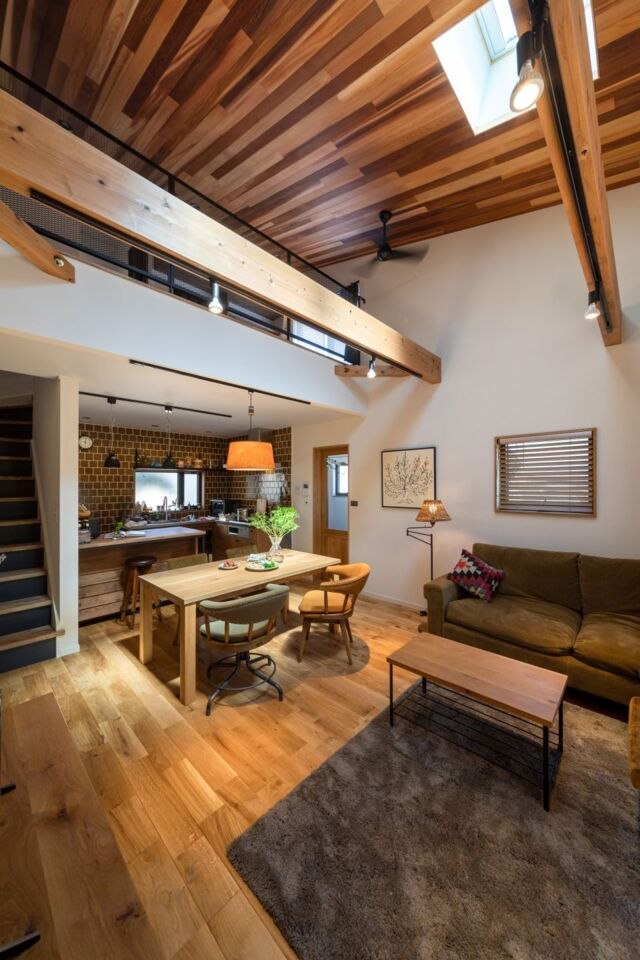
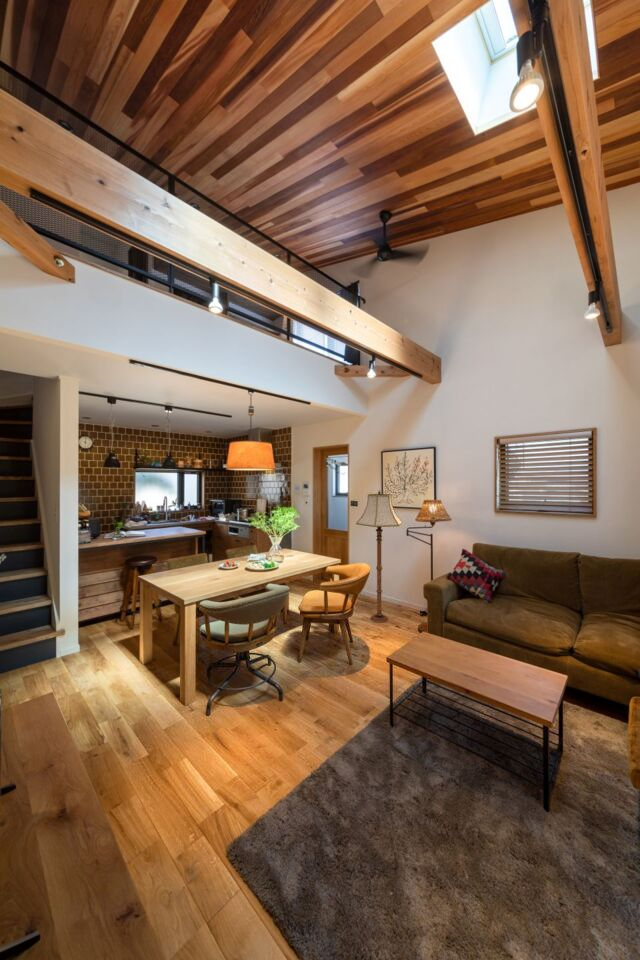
+ floor lamp (379, 554)
